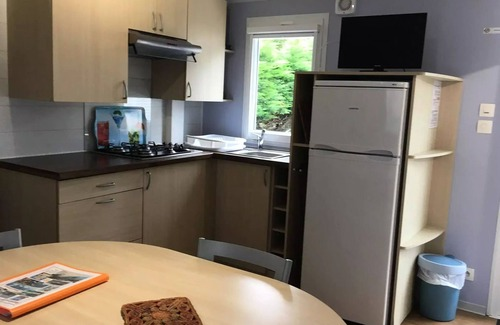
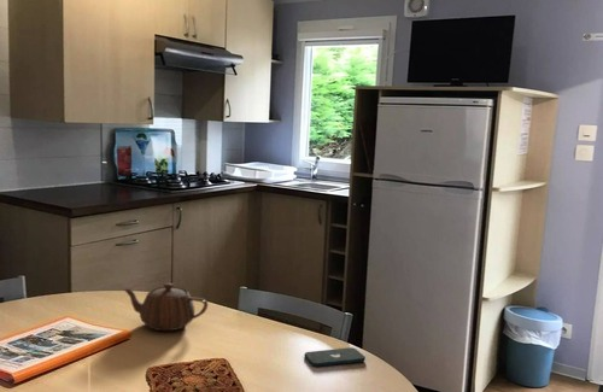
+ smartphone (334, 356)
+ teapot (164, 304)
